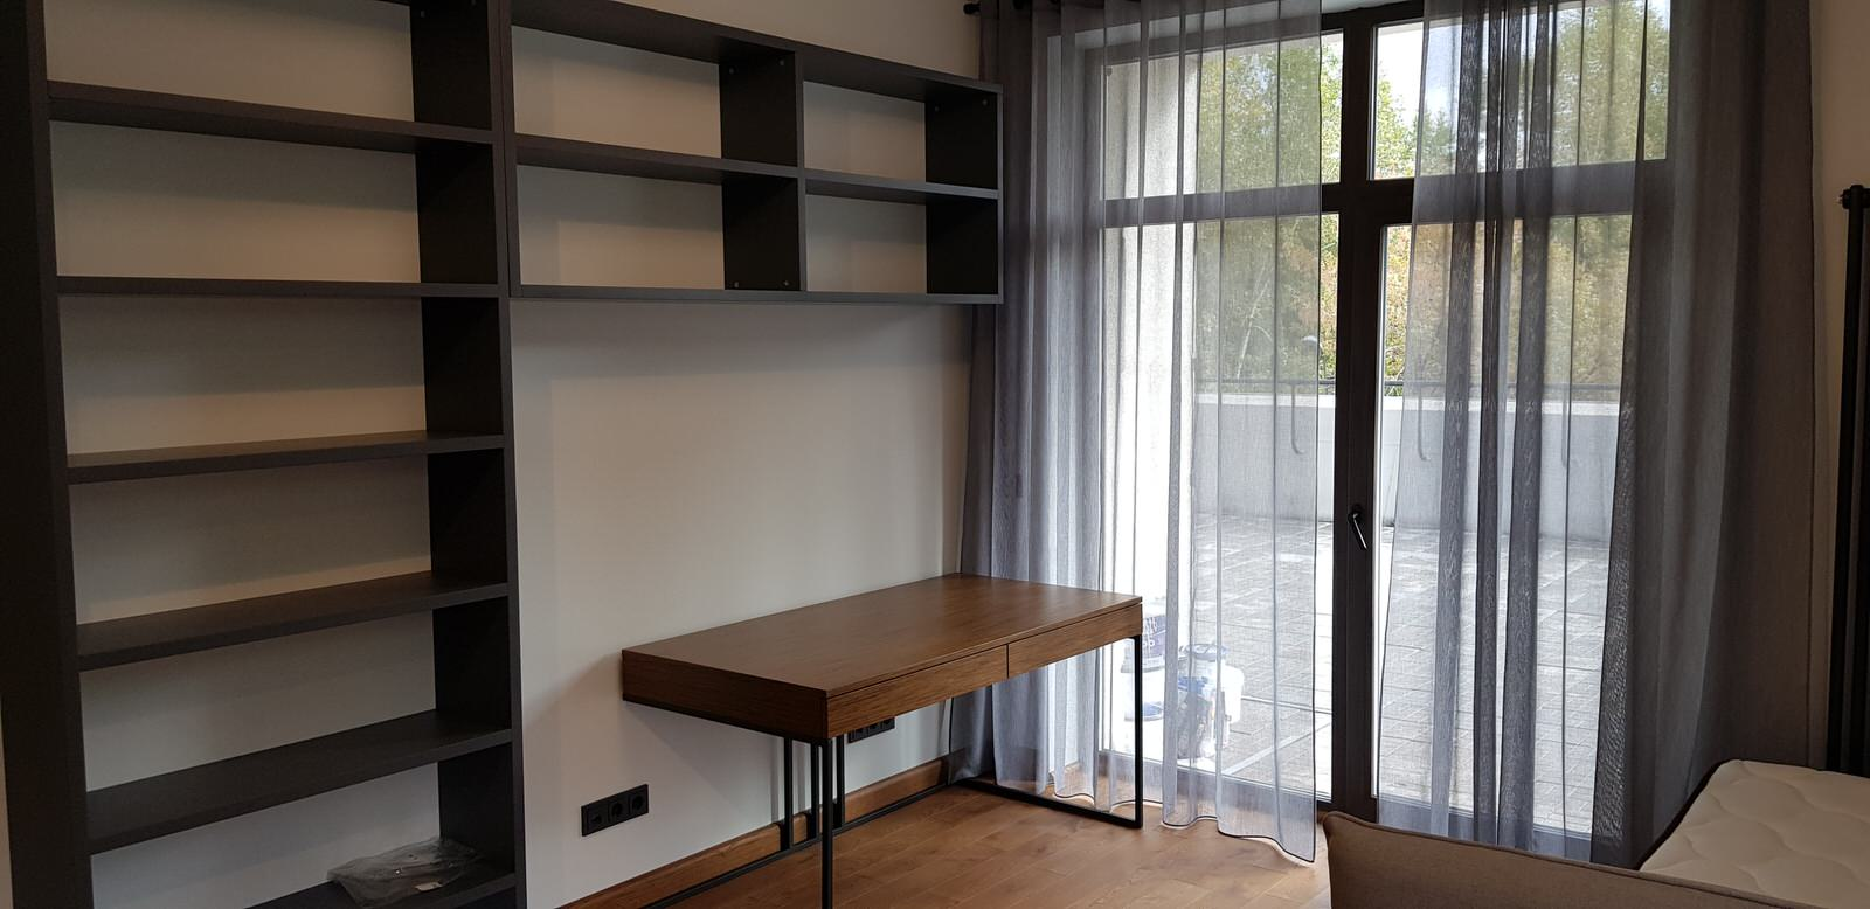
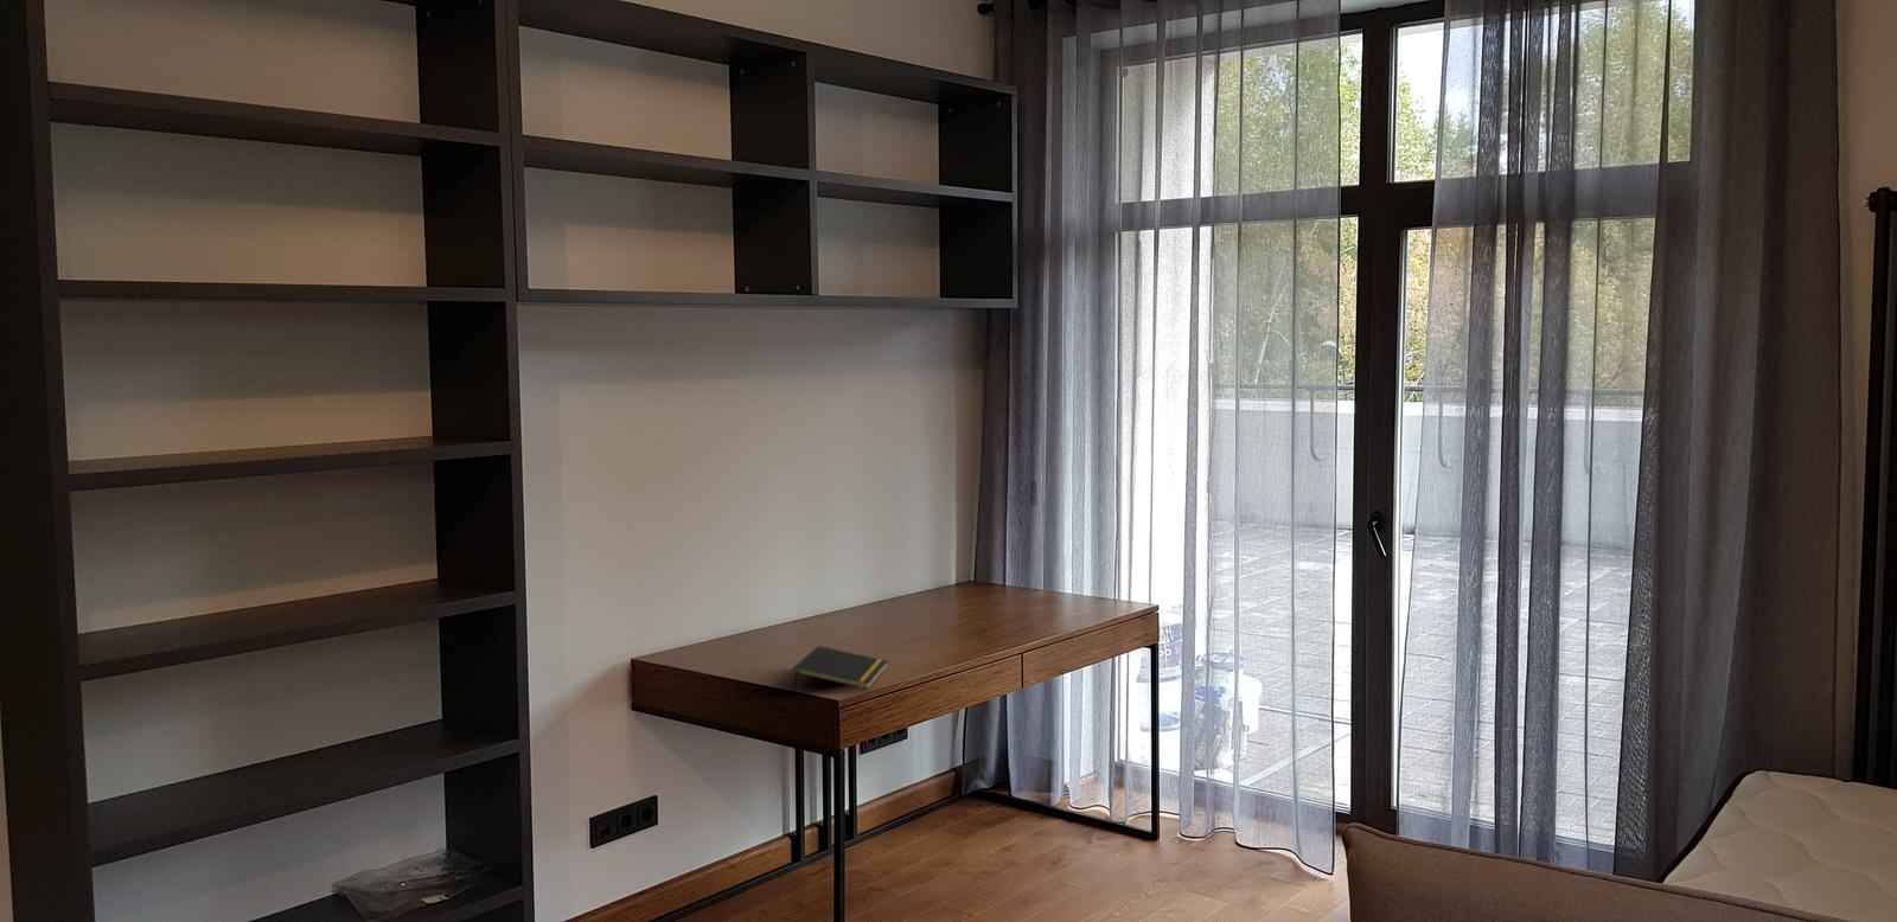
+ notepad (842, 665)
